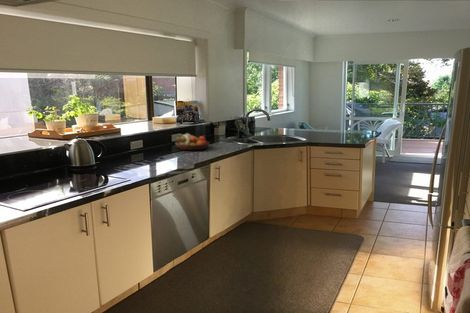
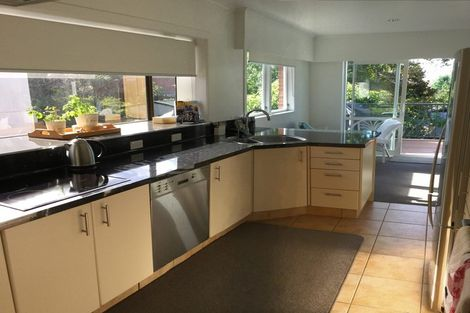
- fruit bowl (192, 141)
